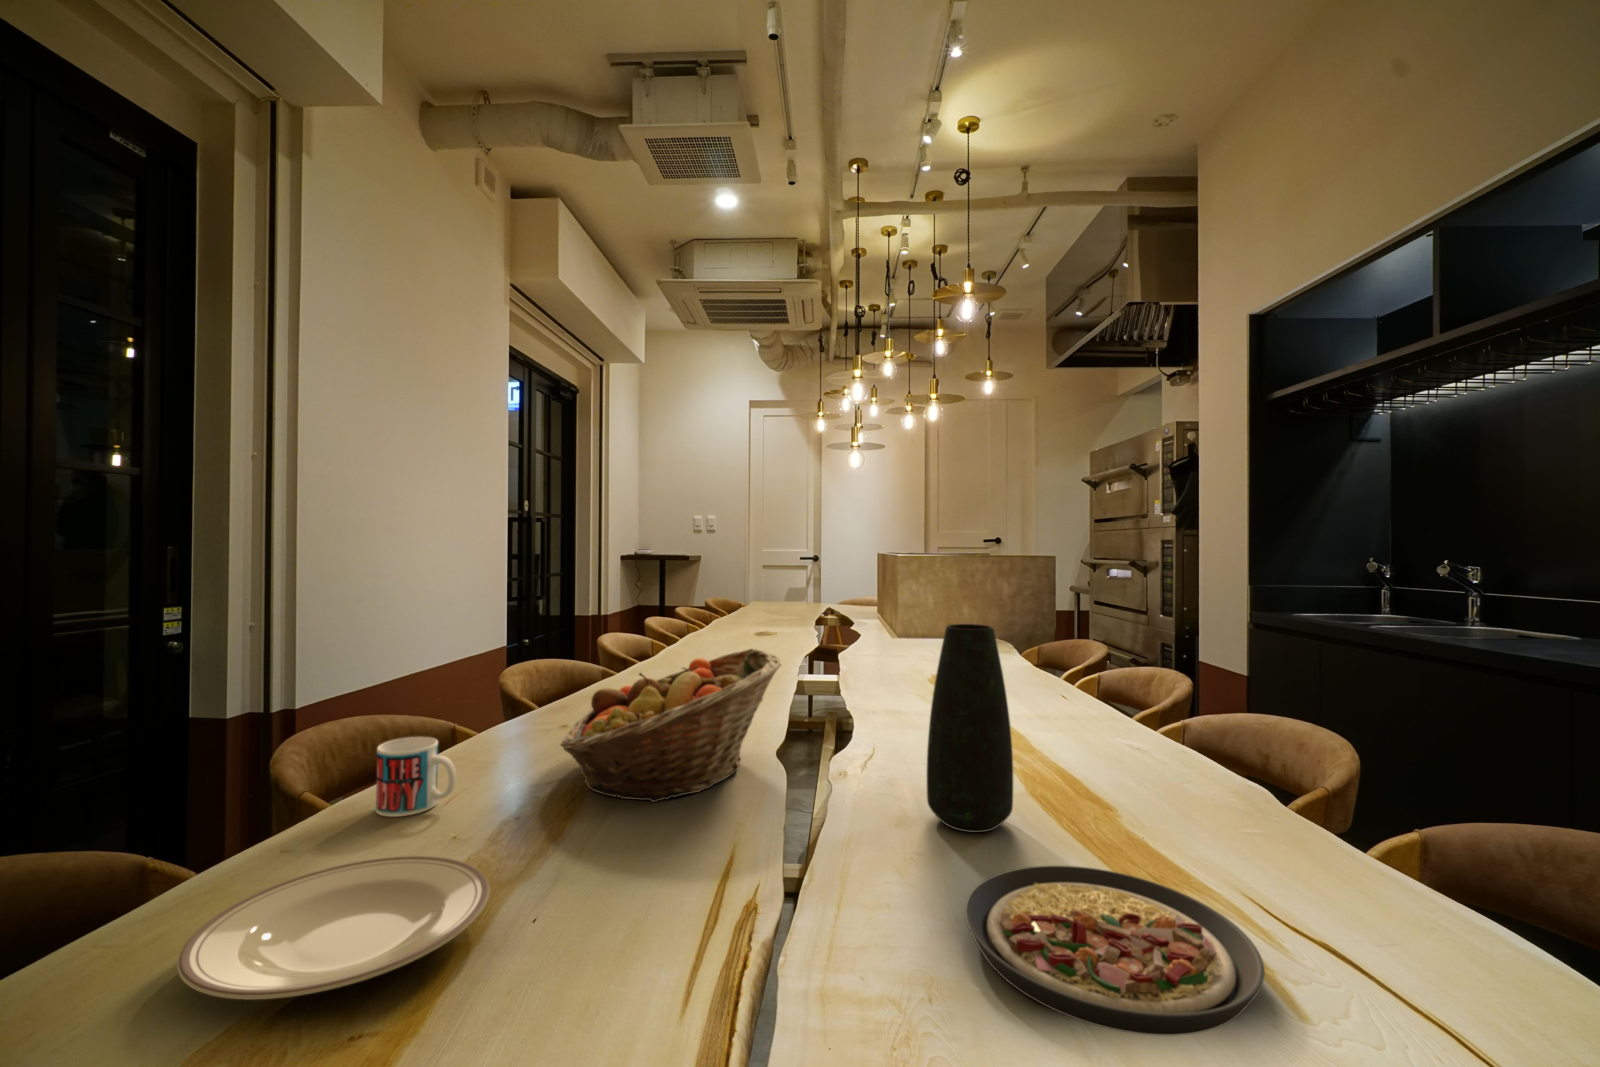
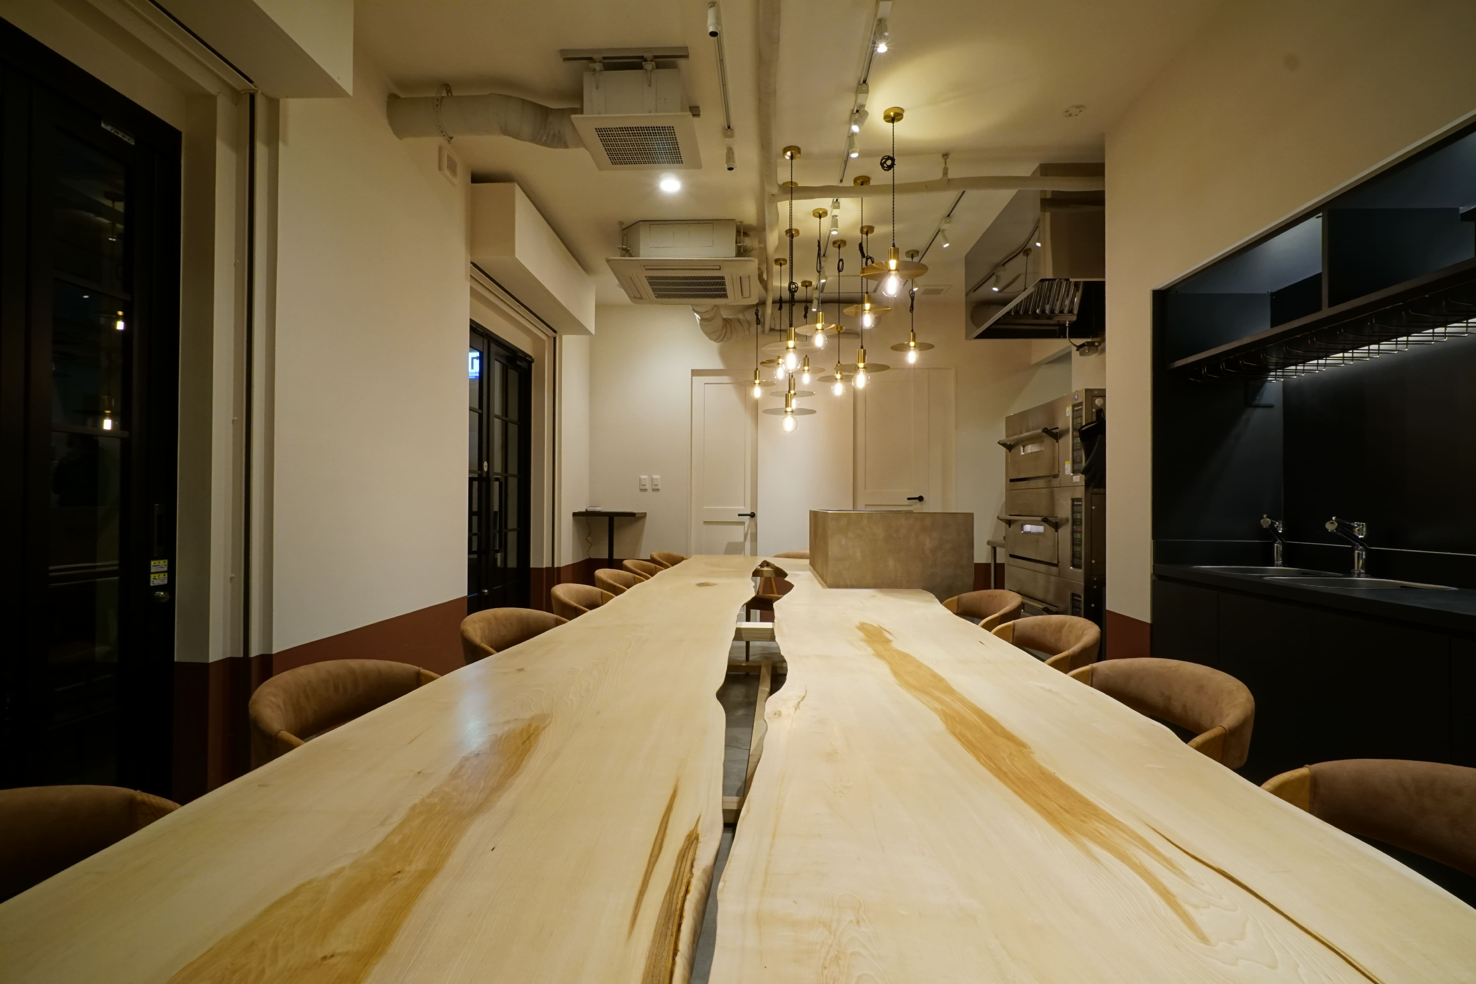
- plate (1104, 932)
- vase (969, 724)
- mug (419, 774)
- fruit basket (676, 713)
- plate (349, 929)
